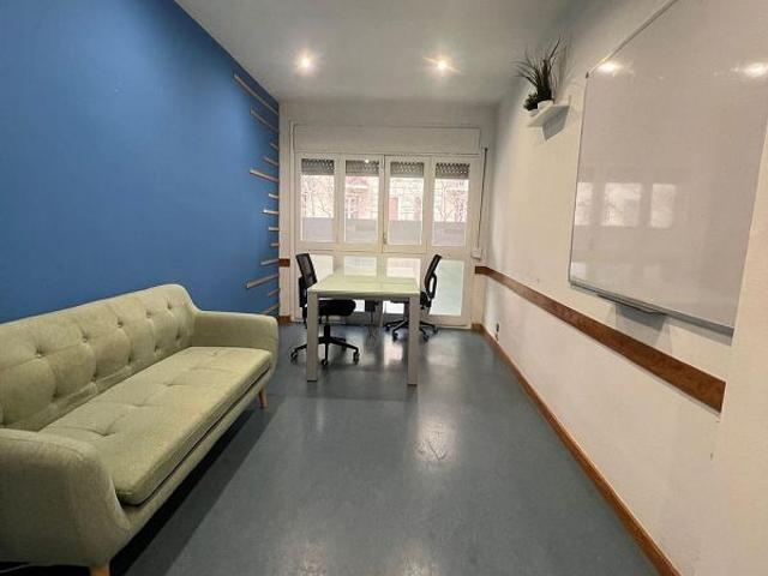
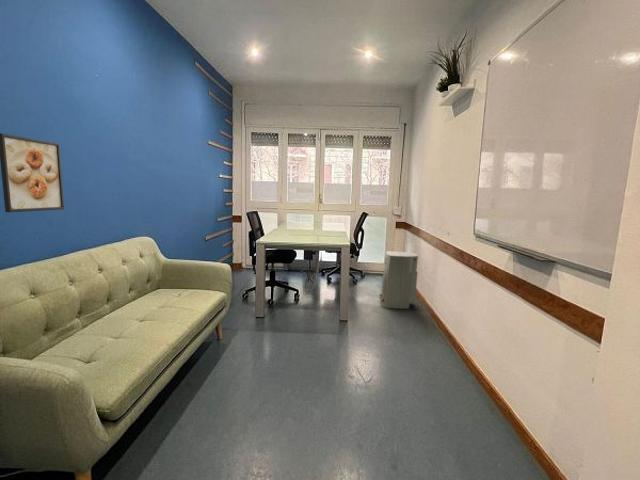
+ air purifier (398, 279)
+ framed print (34, 175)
